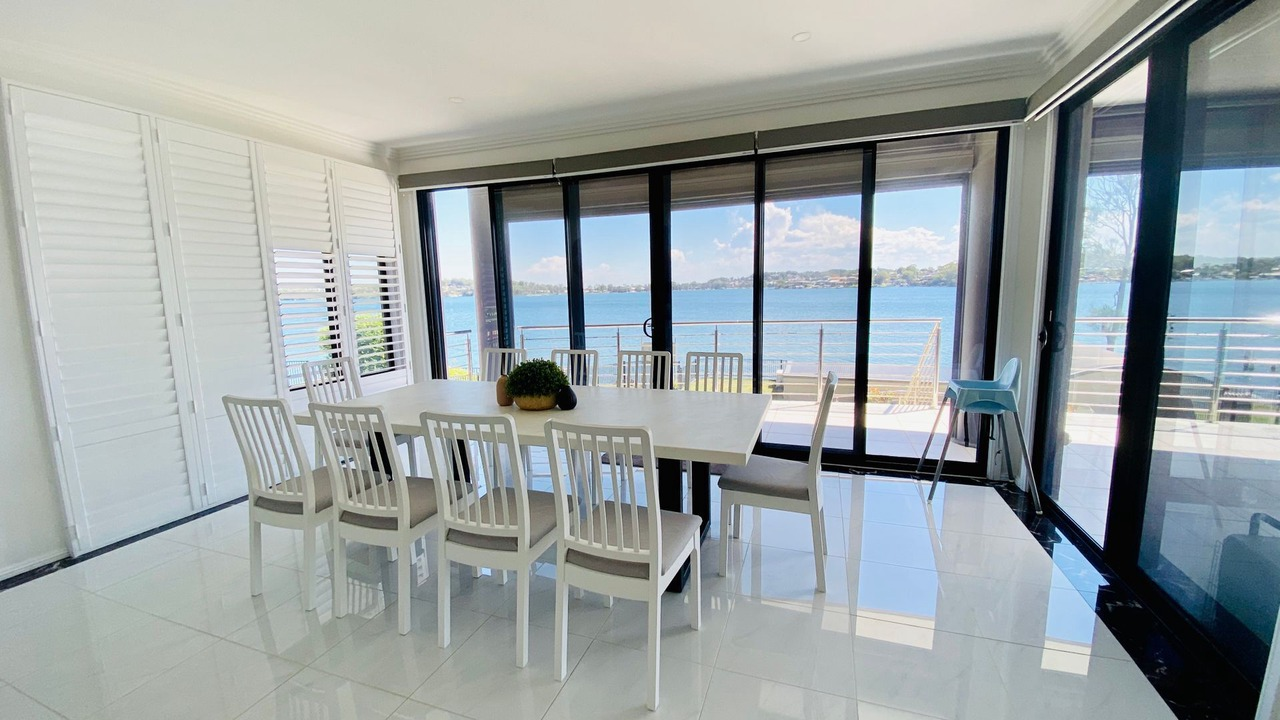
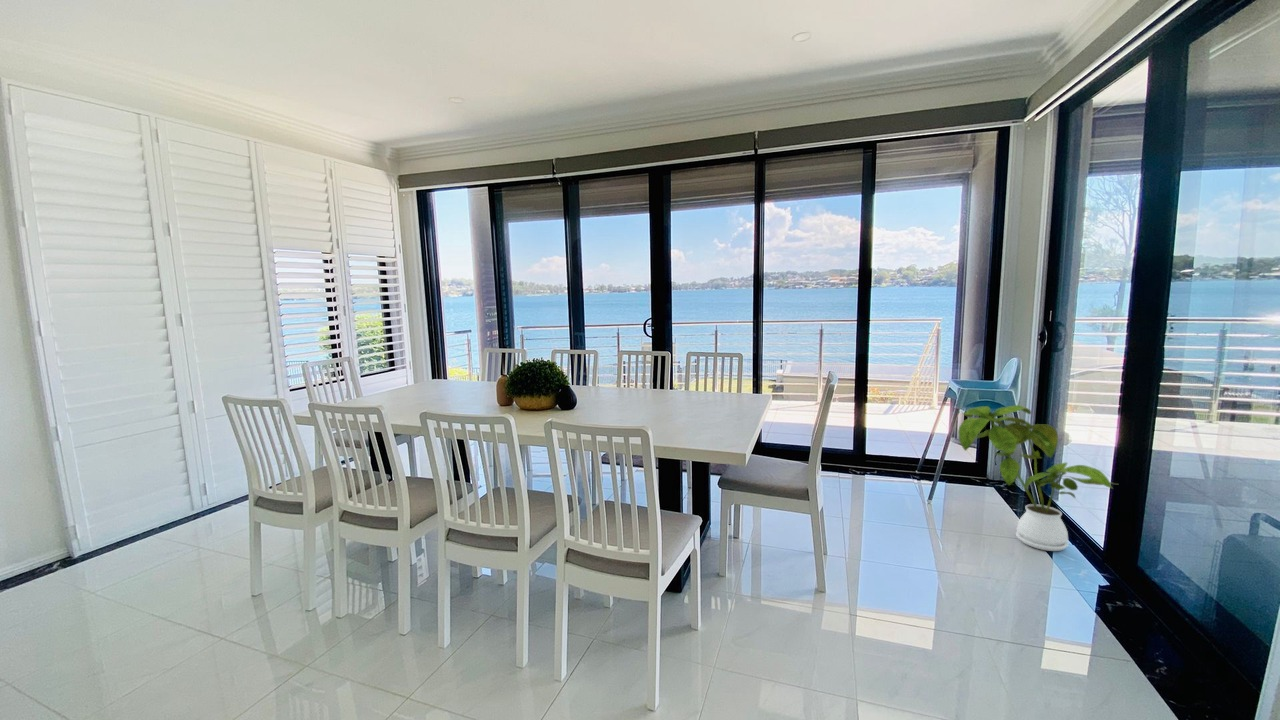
+ house plant (1019, 475)
